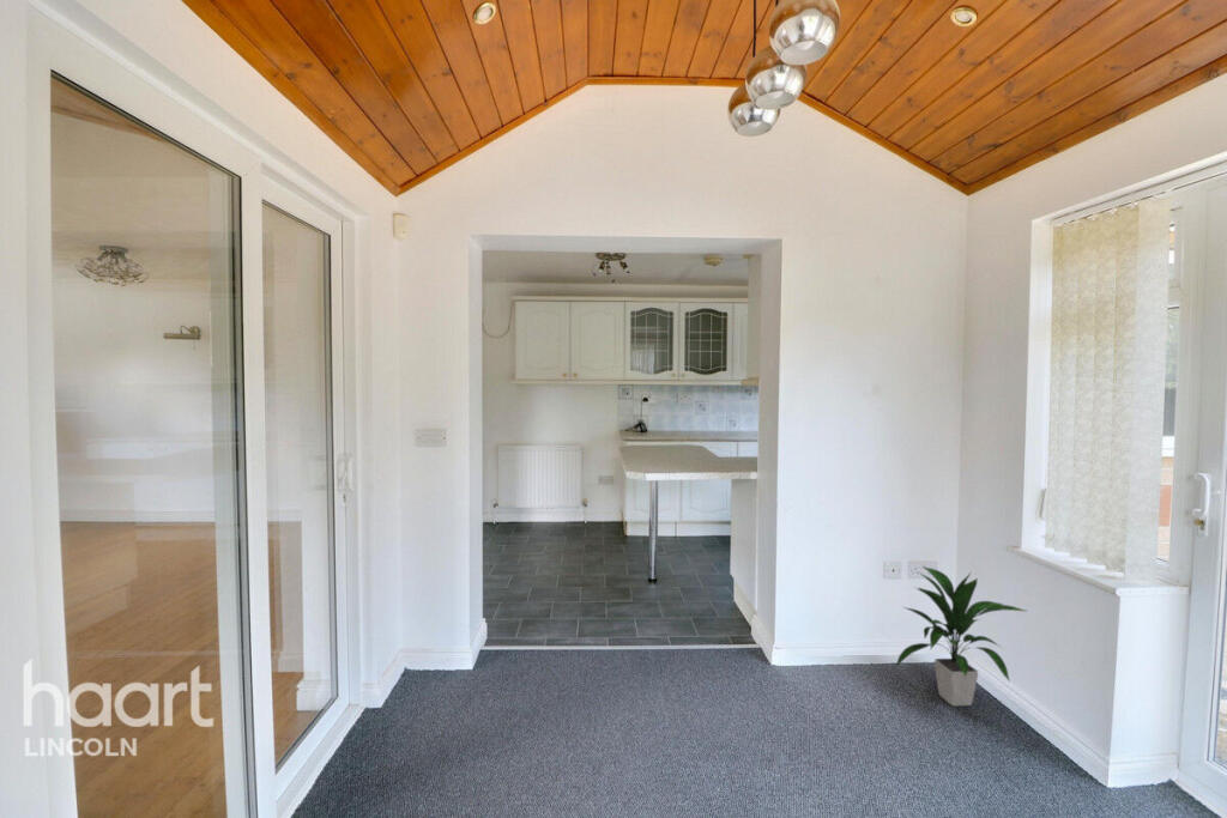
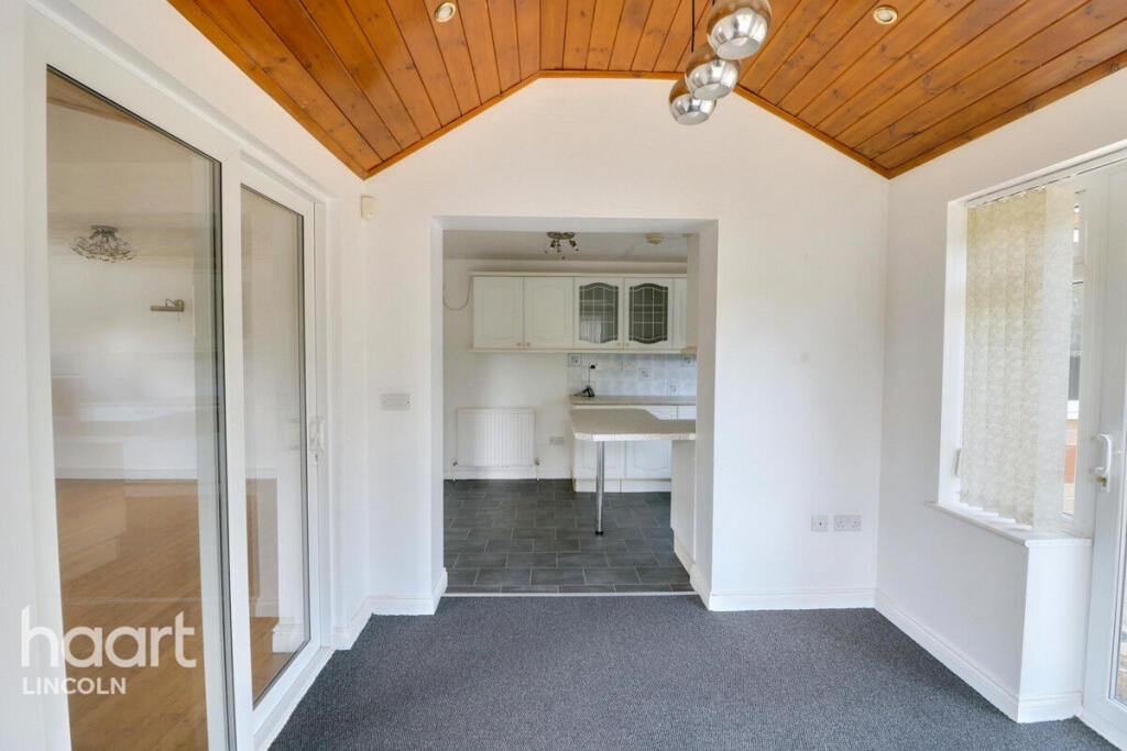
- indoor plant (950, 632)
